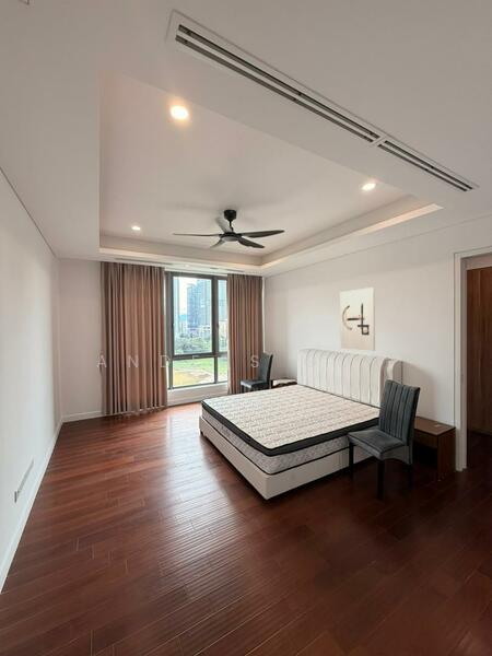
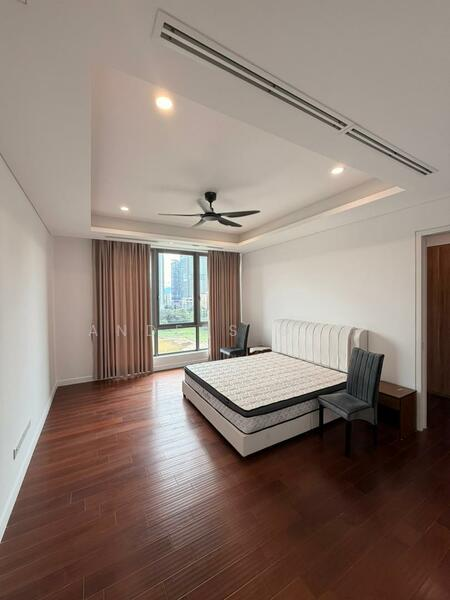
- wall art (356, 319)
